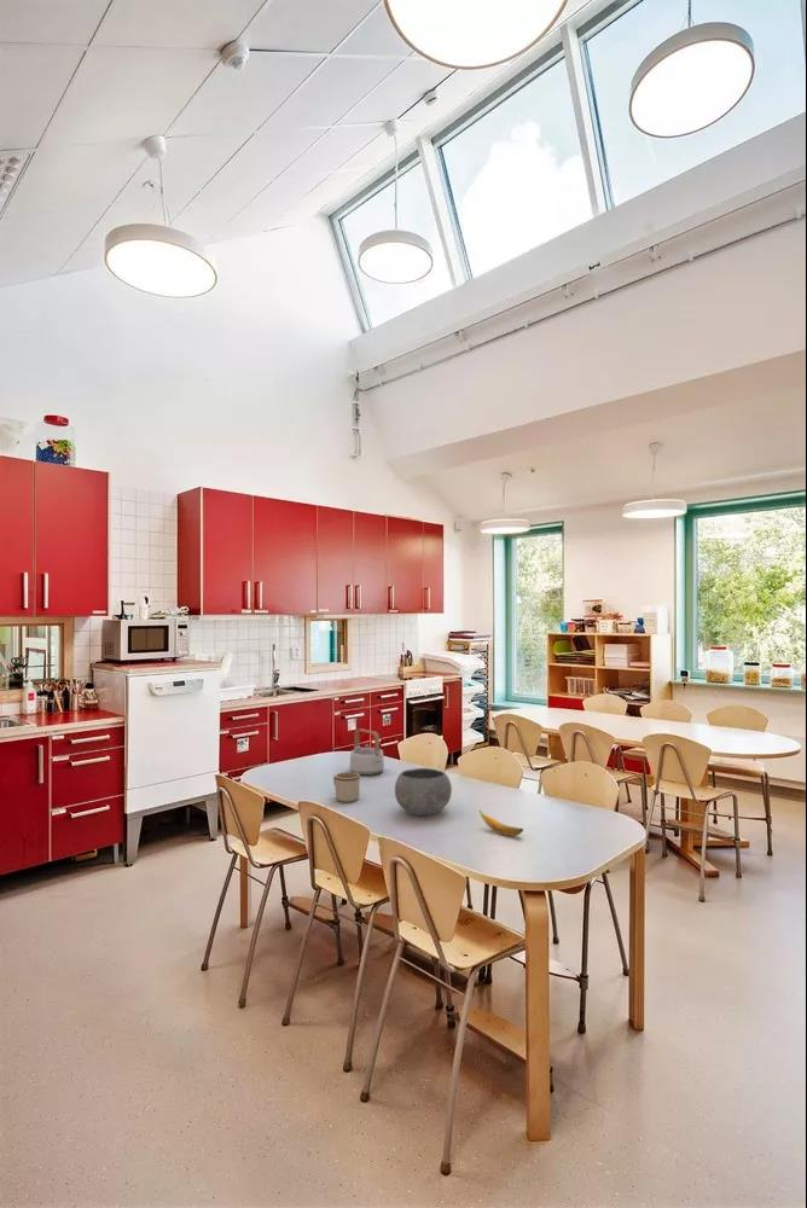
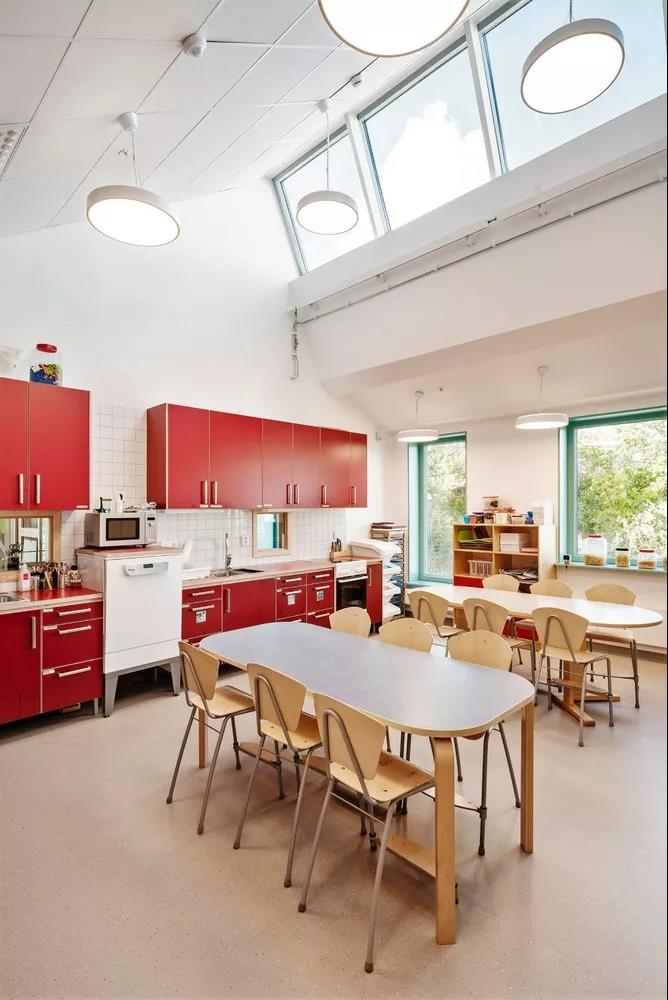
- mug (344, 786)
- teapot (368, 751)
- banana (500, 824)
- bowl (423, 792)
